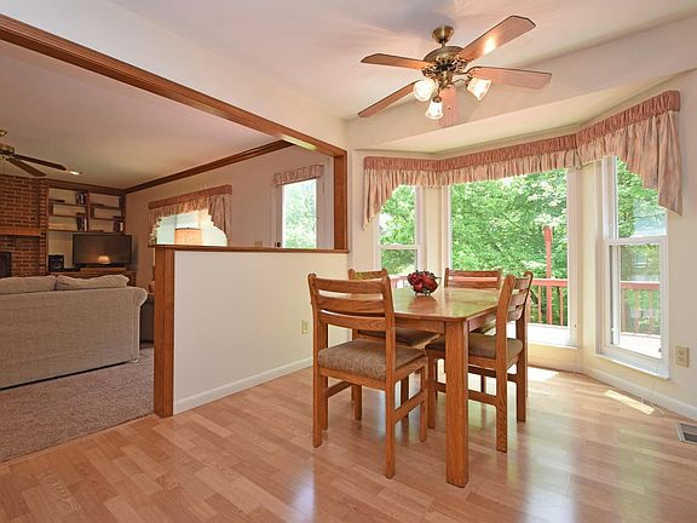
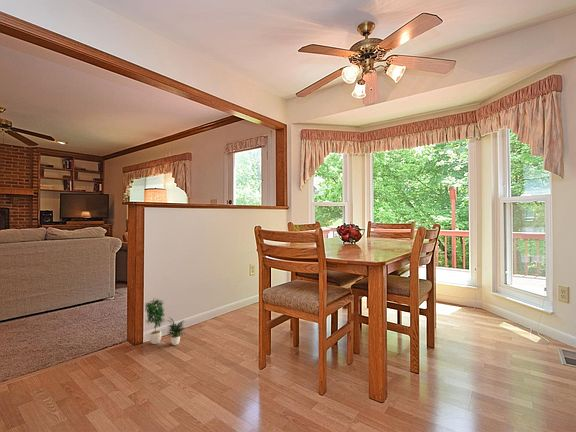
+ potted plant (164, 320)
